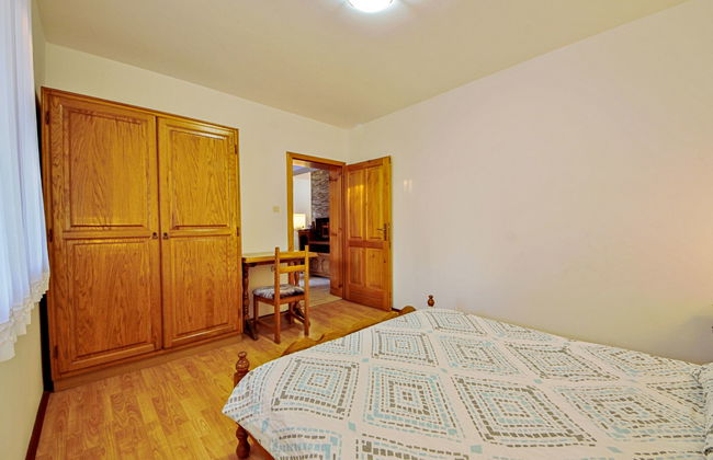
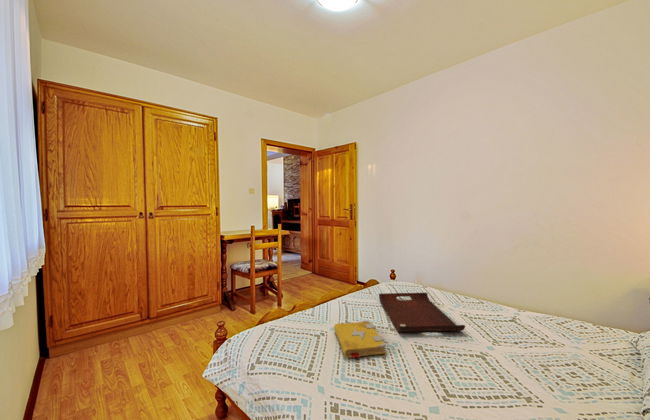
+ spell book (359, 338)
+ serving tray (415, 310)
